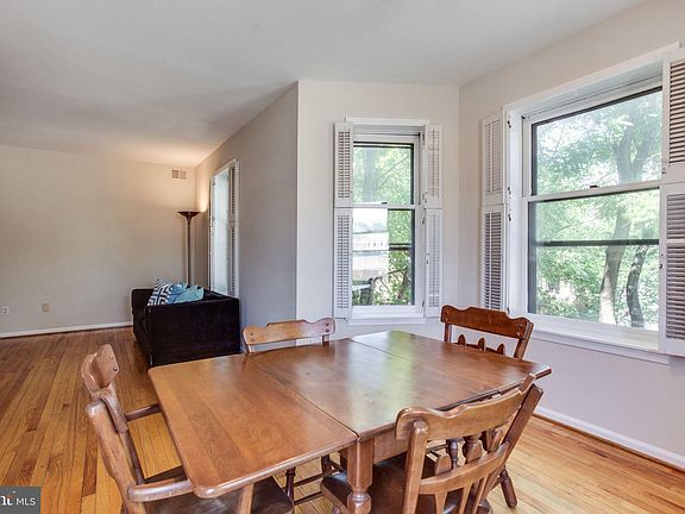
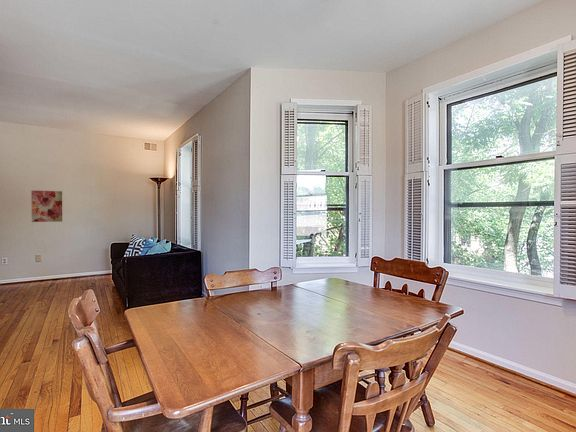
+ wall art (47, 206)
